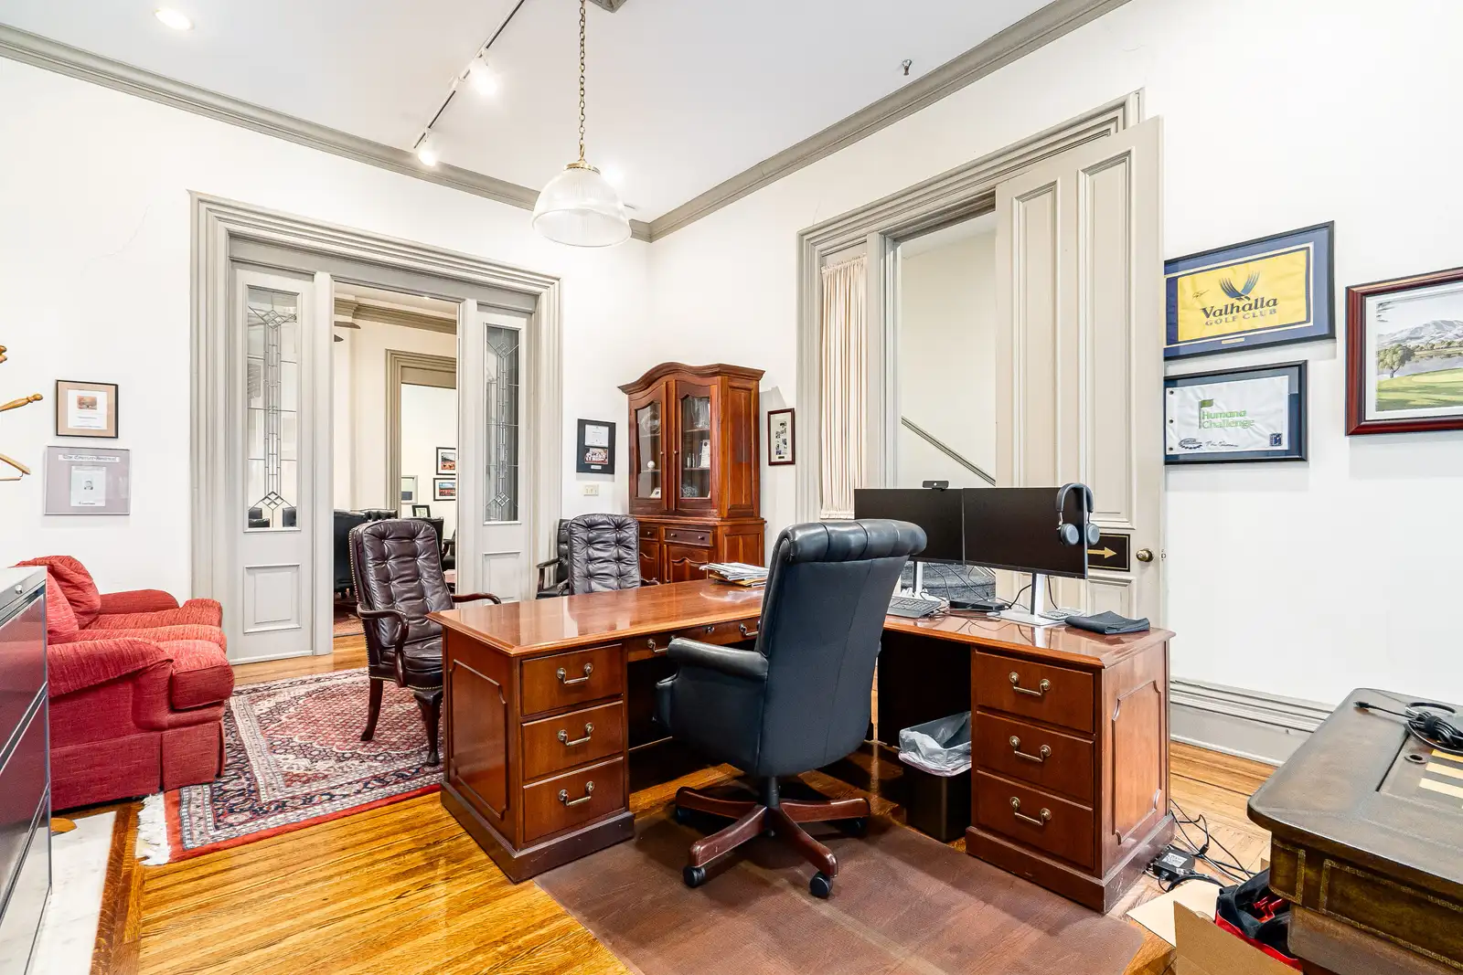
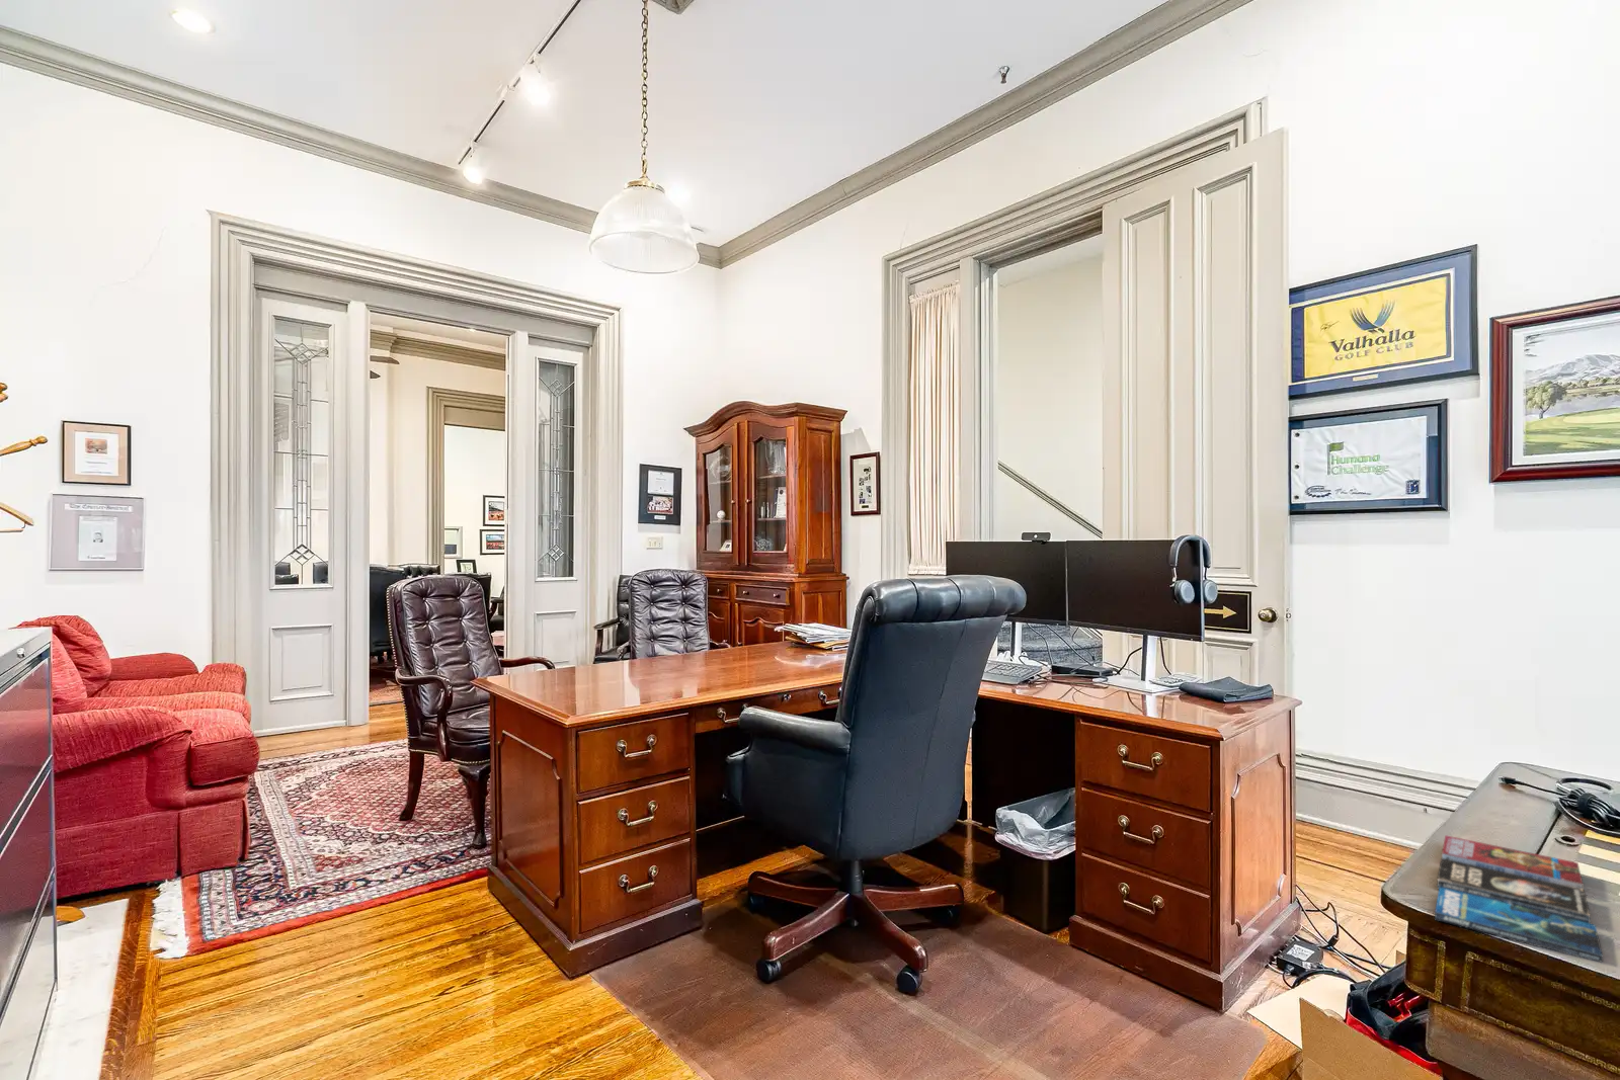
+ book (1510, 888)
